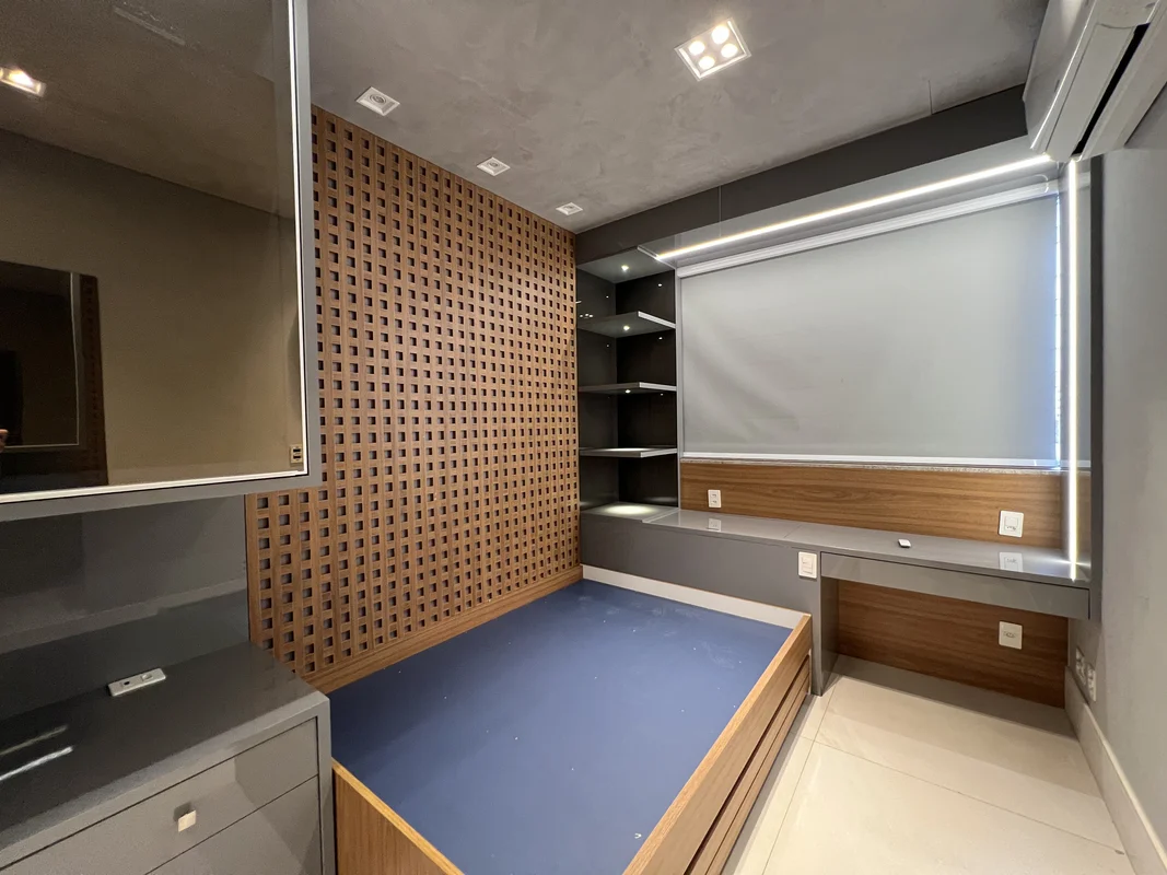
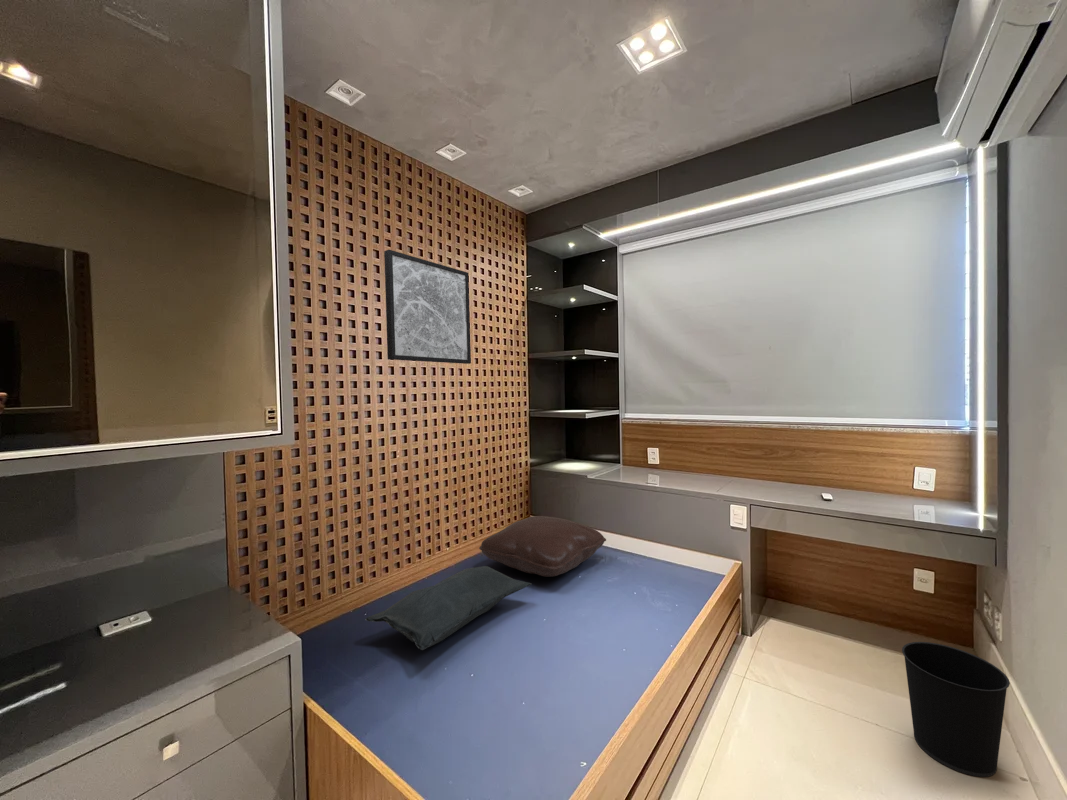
+ wall art (431, 312)
+ cushion (454, 600)
+ pillow (543, 544)
+ wastebasket (952, 707)
